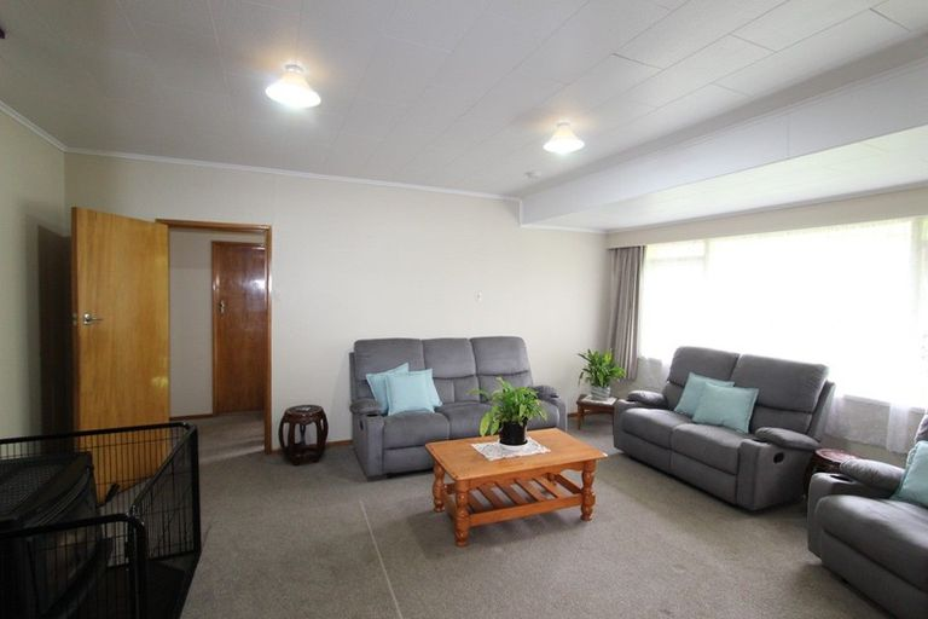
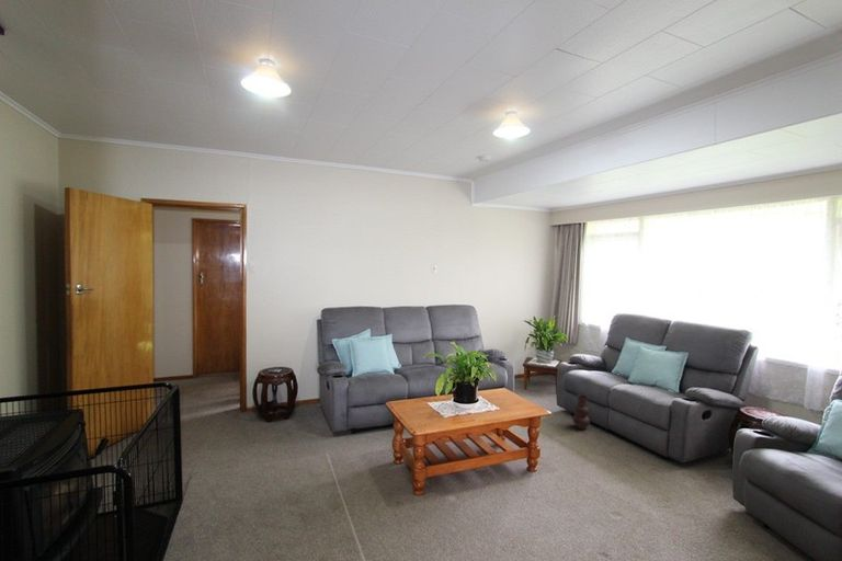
+ vase (581, 411)
